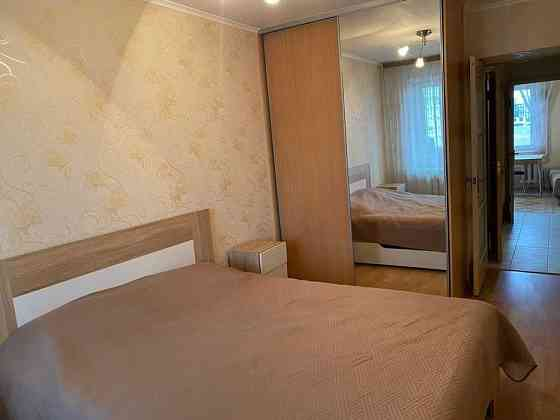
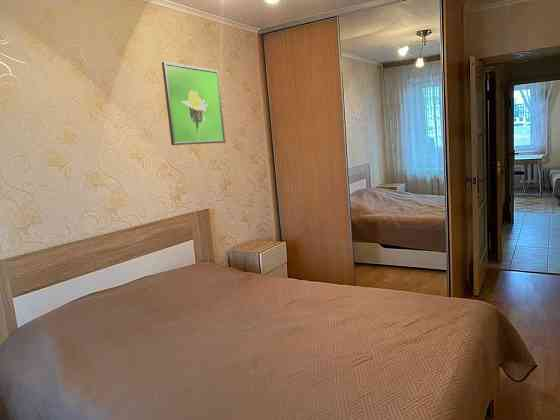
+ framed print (196, 105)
